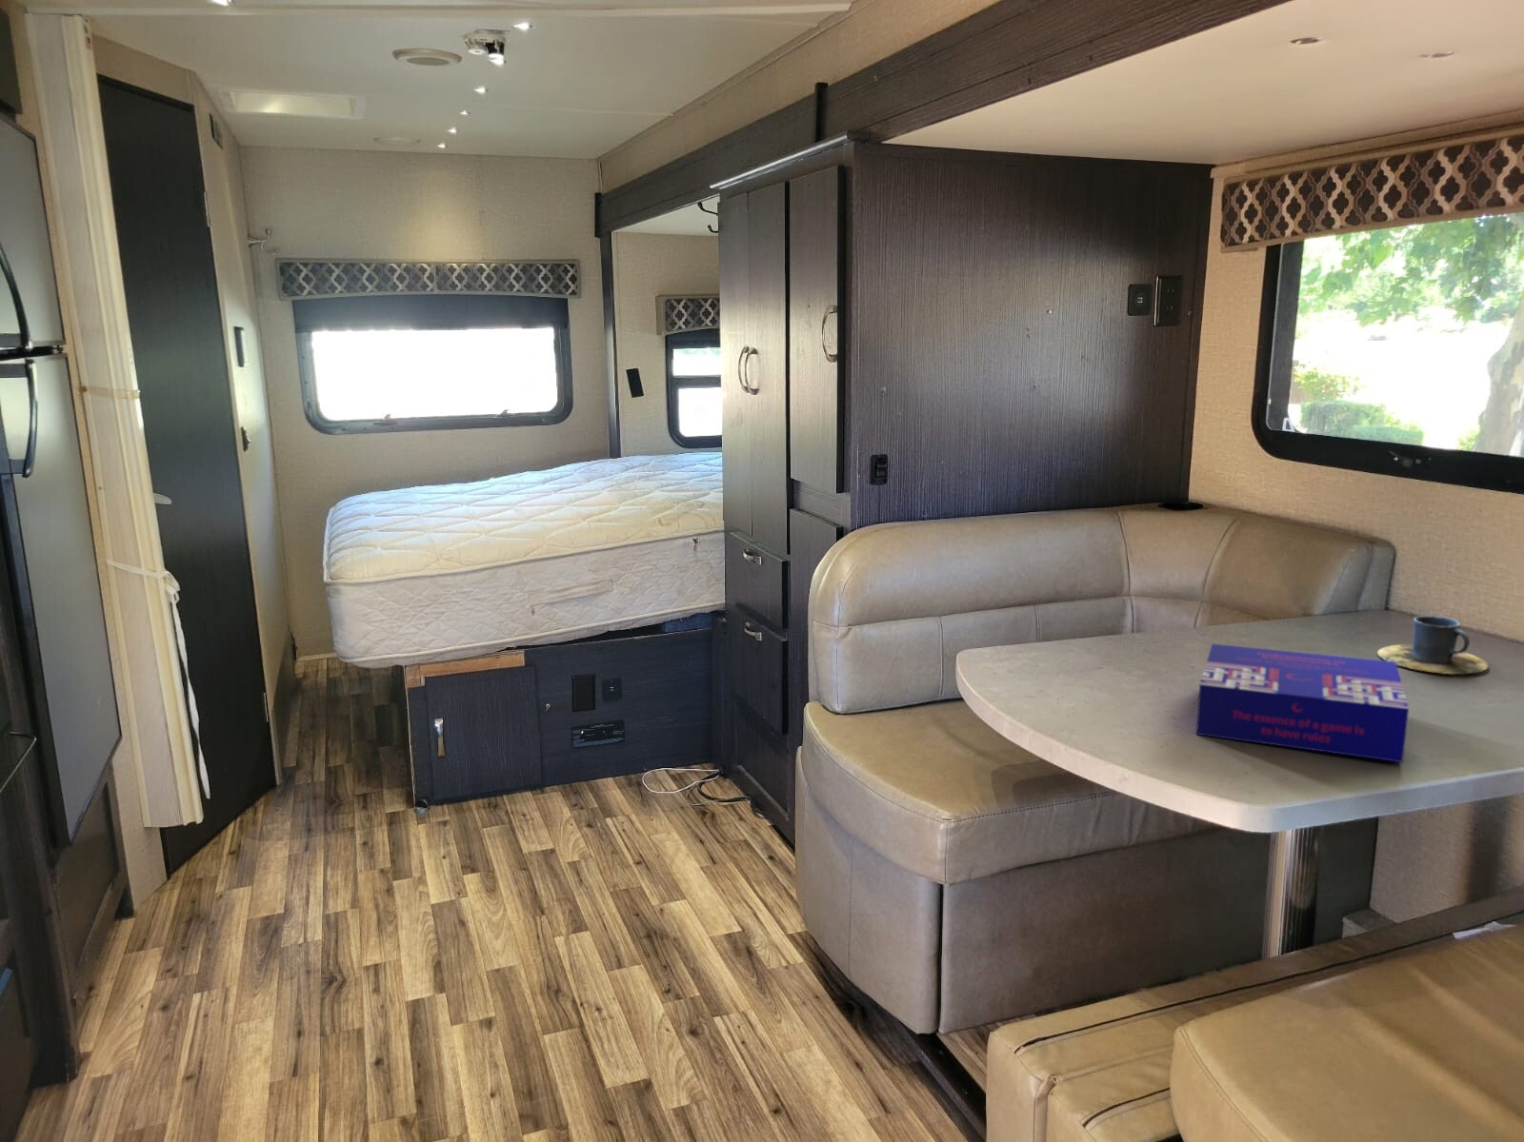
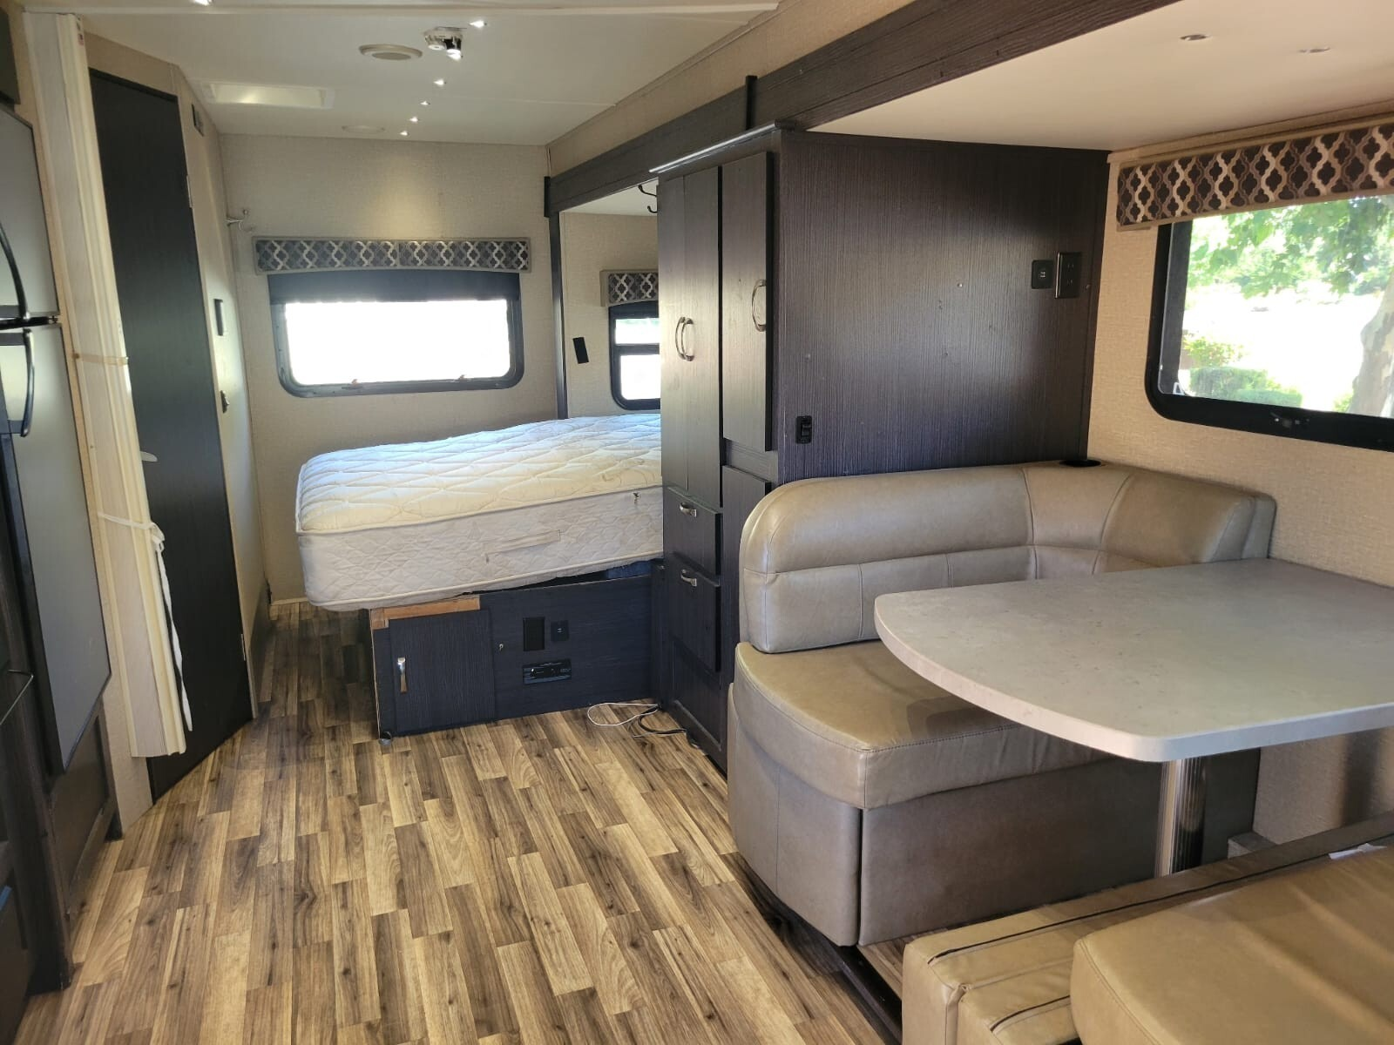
- board game (1297, 697)
- cup (1434, 639)
